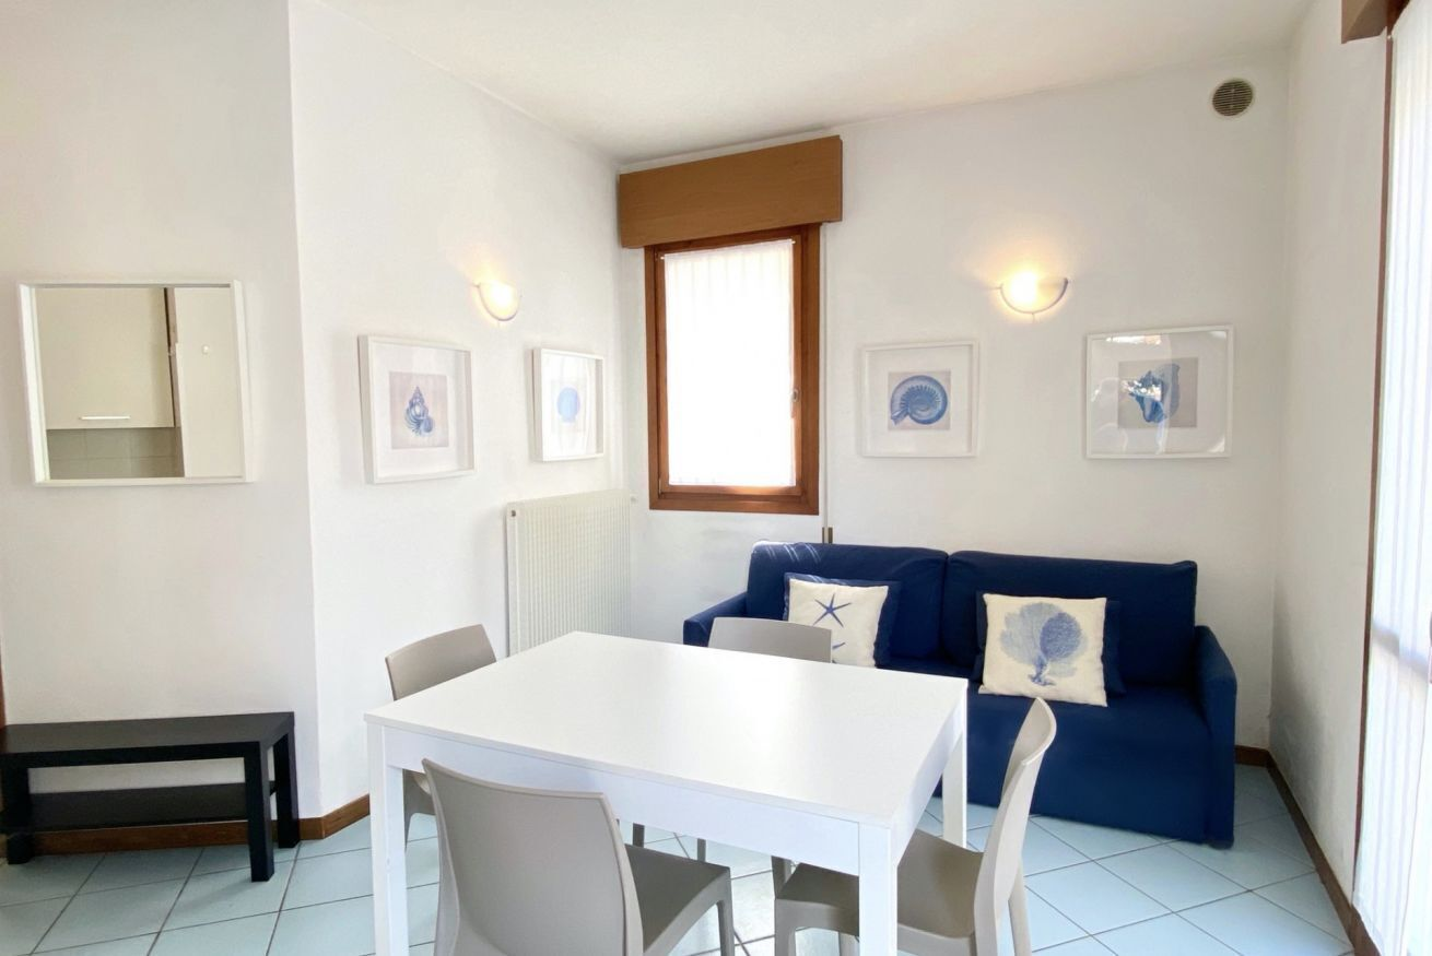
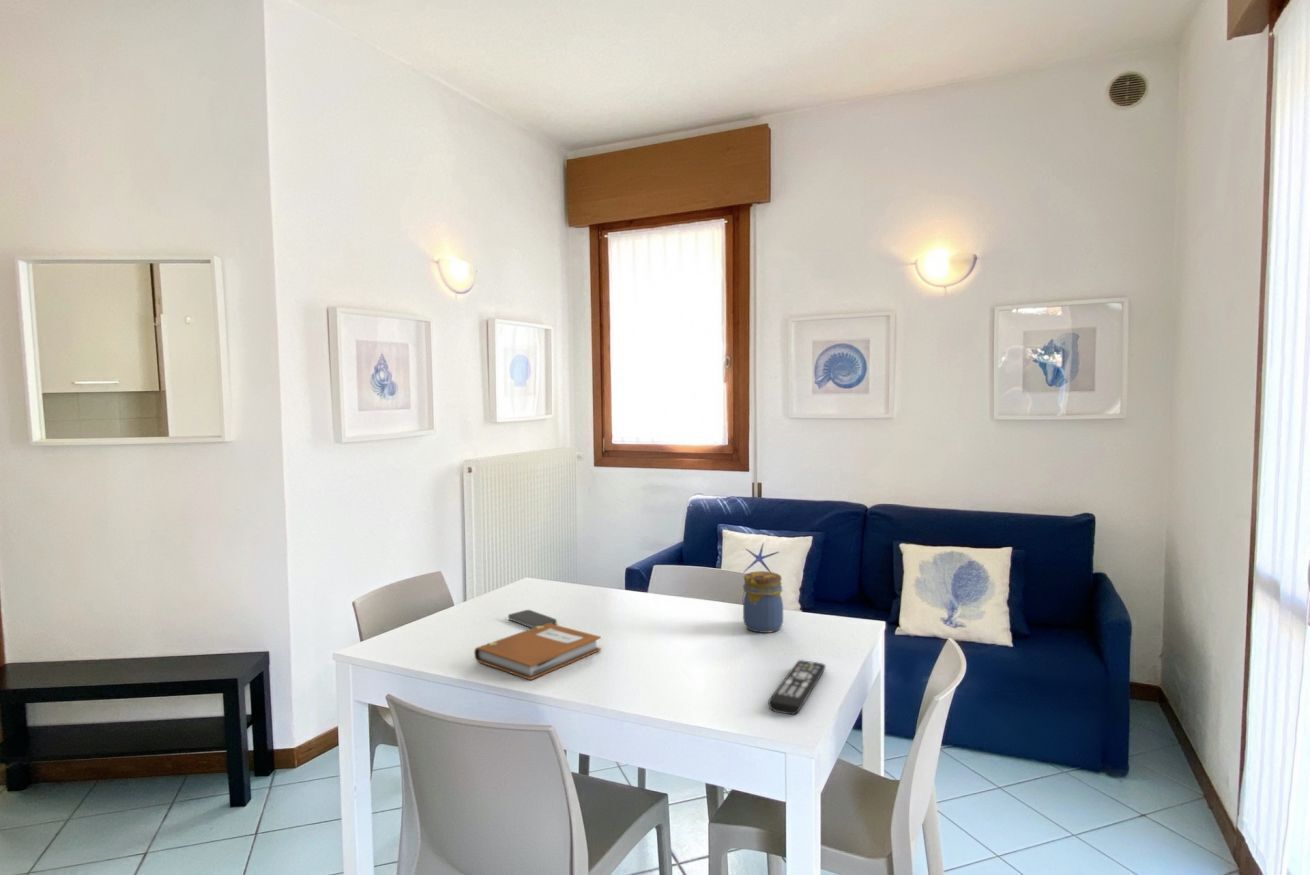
+ remote control (798, 685)
+ smartphone (532, 619)
+ notebook (540, 647)
+ jar (761, 600)
